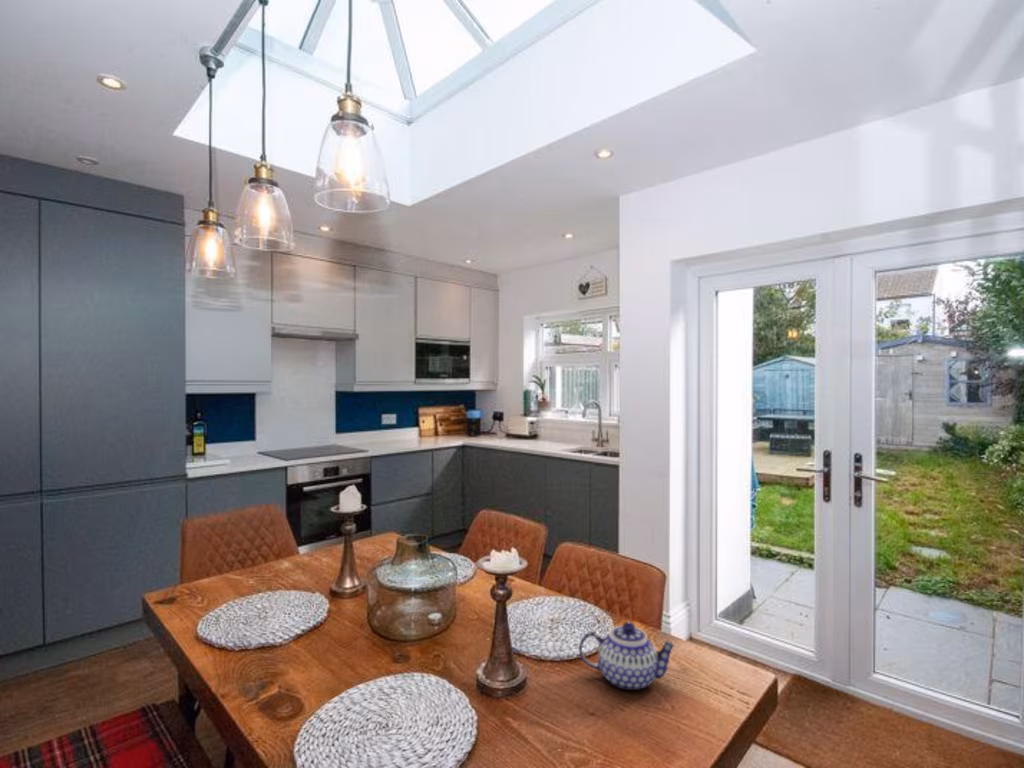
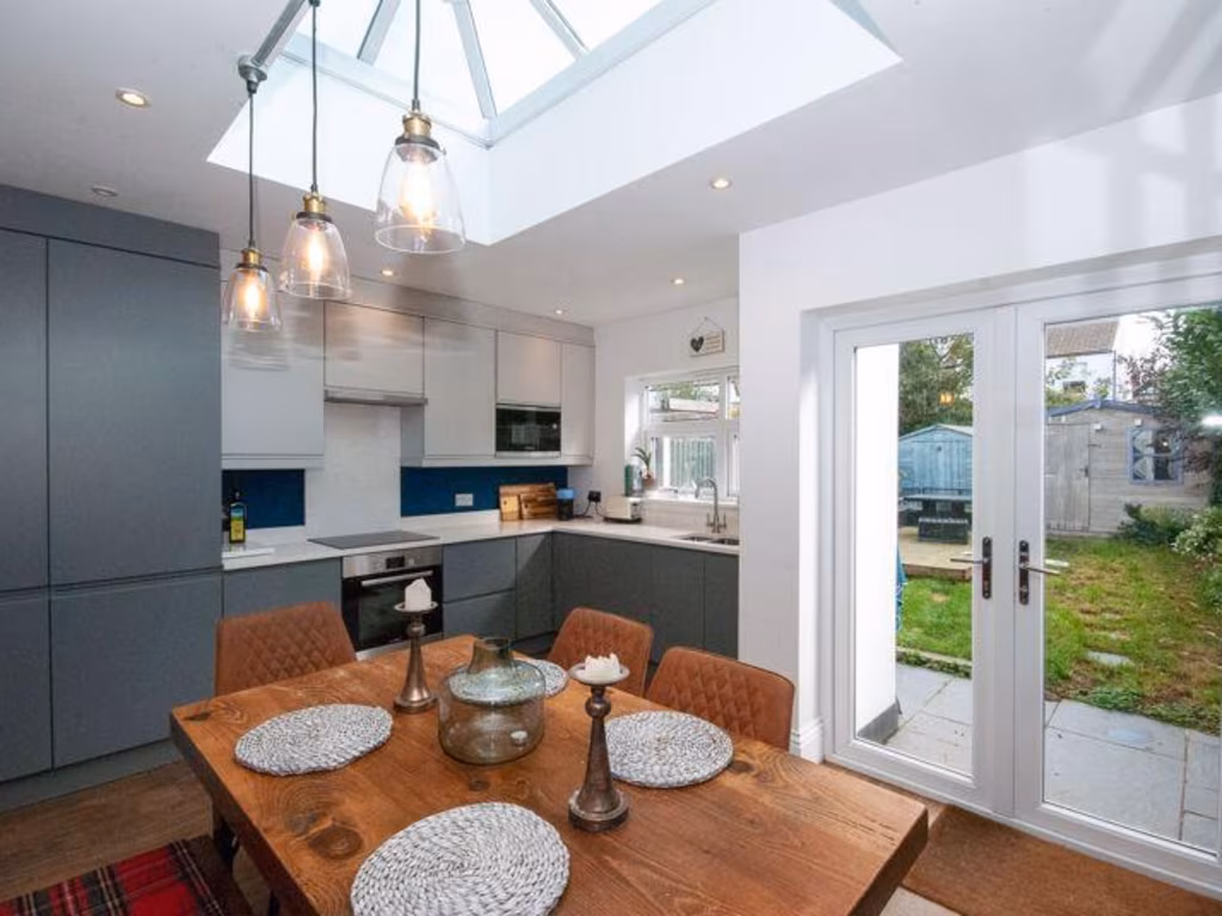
- teapot (626, 650)
